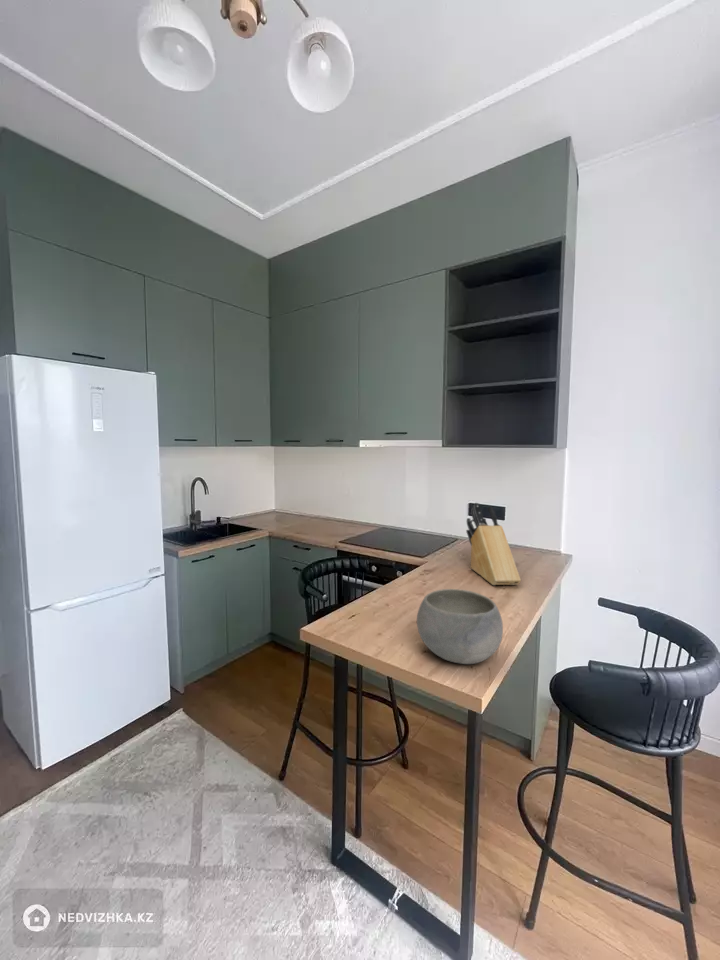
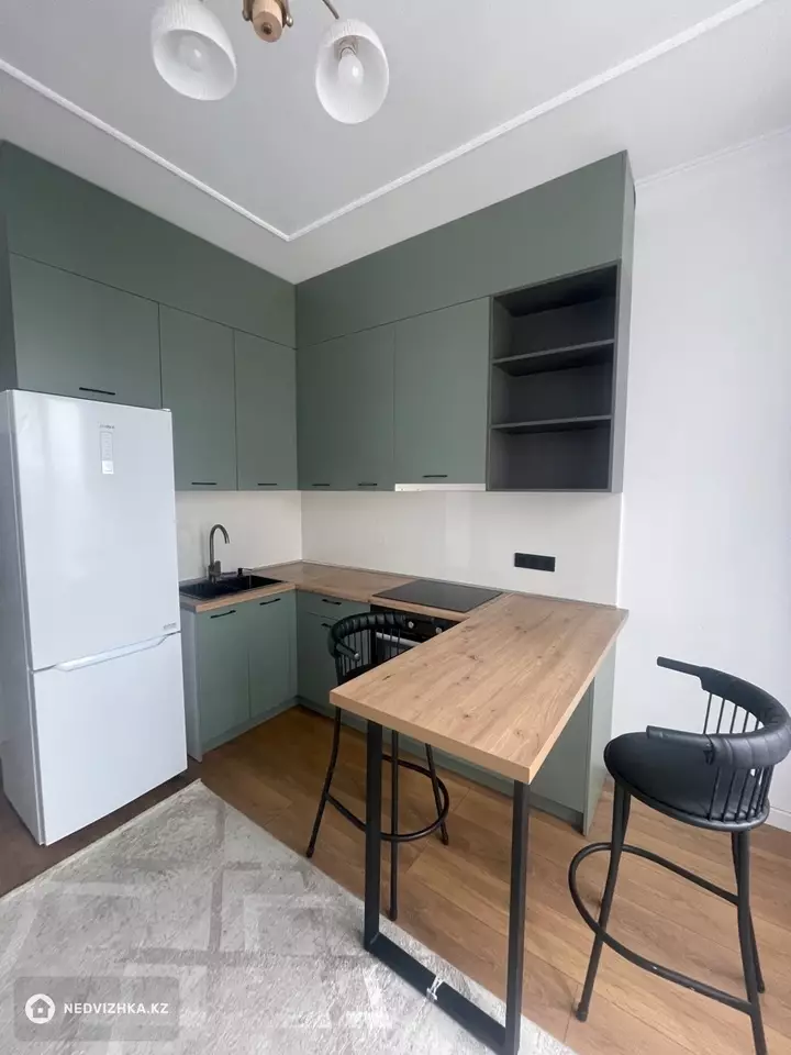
- bowl (459, 627)
- knife block (490, 540)
